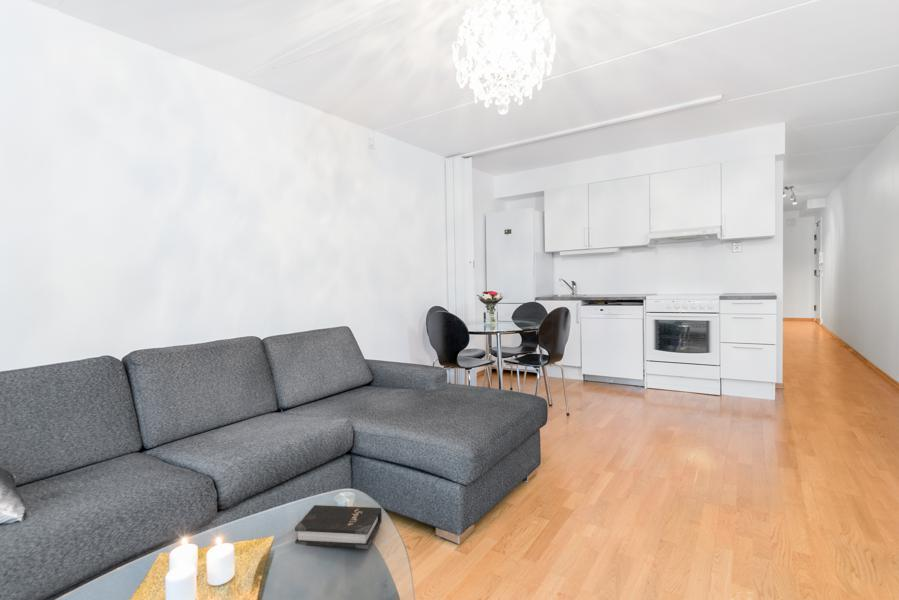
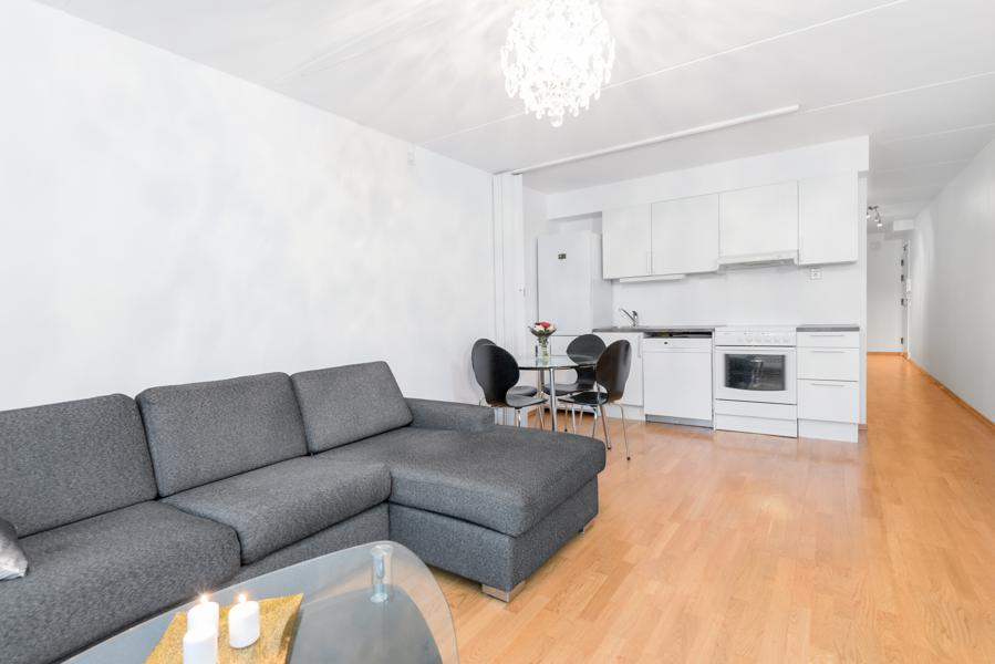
- hardback book (340, 524)
